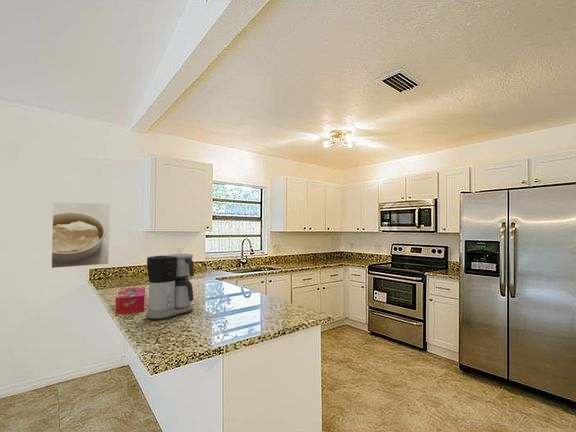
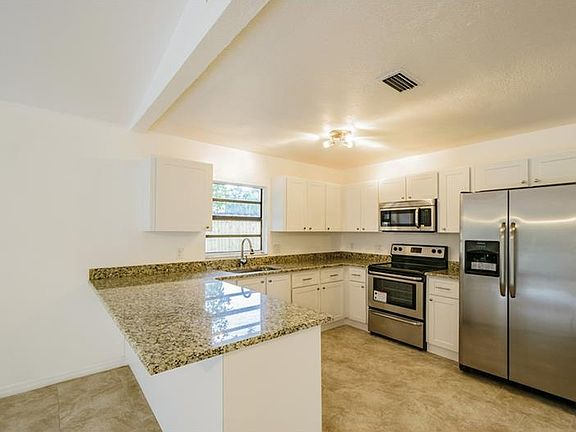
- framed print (81, 234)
- tissue box (131, 299)
- coffee maker (172, 284)
